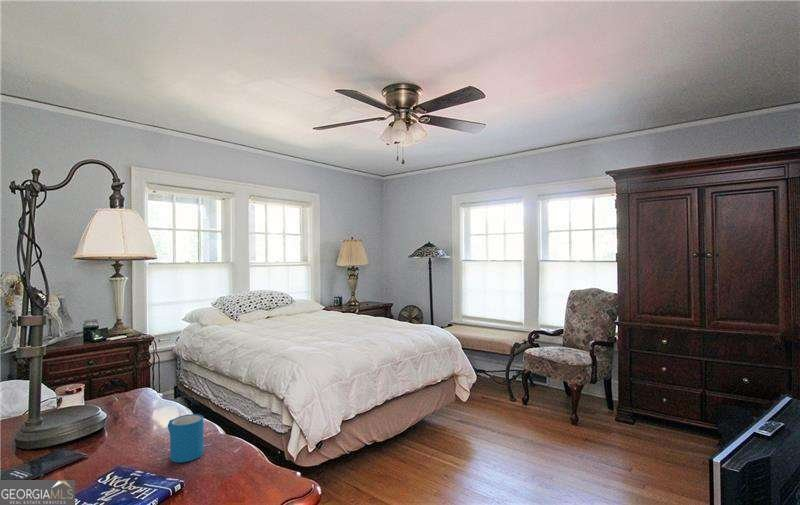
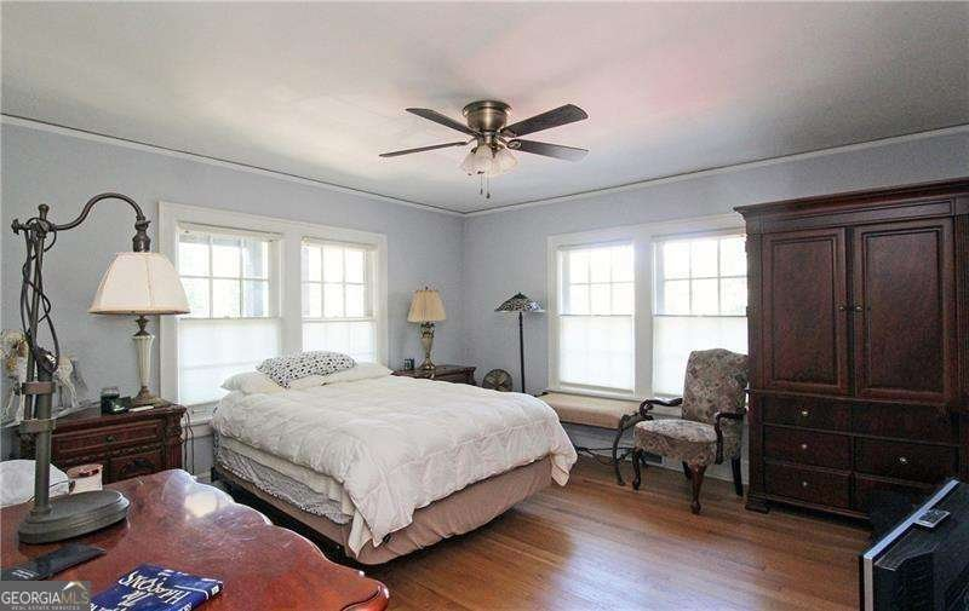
- mug (182, 436)
